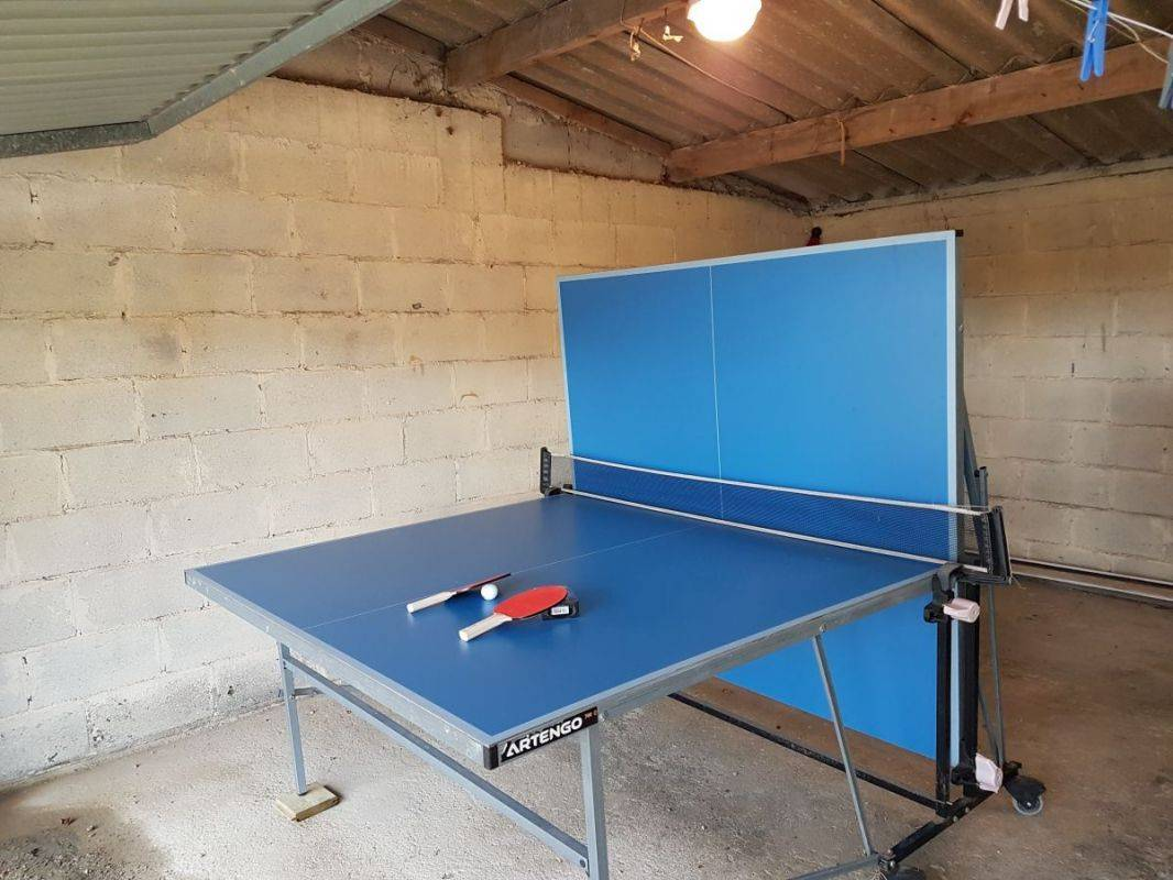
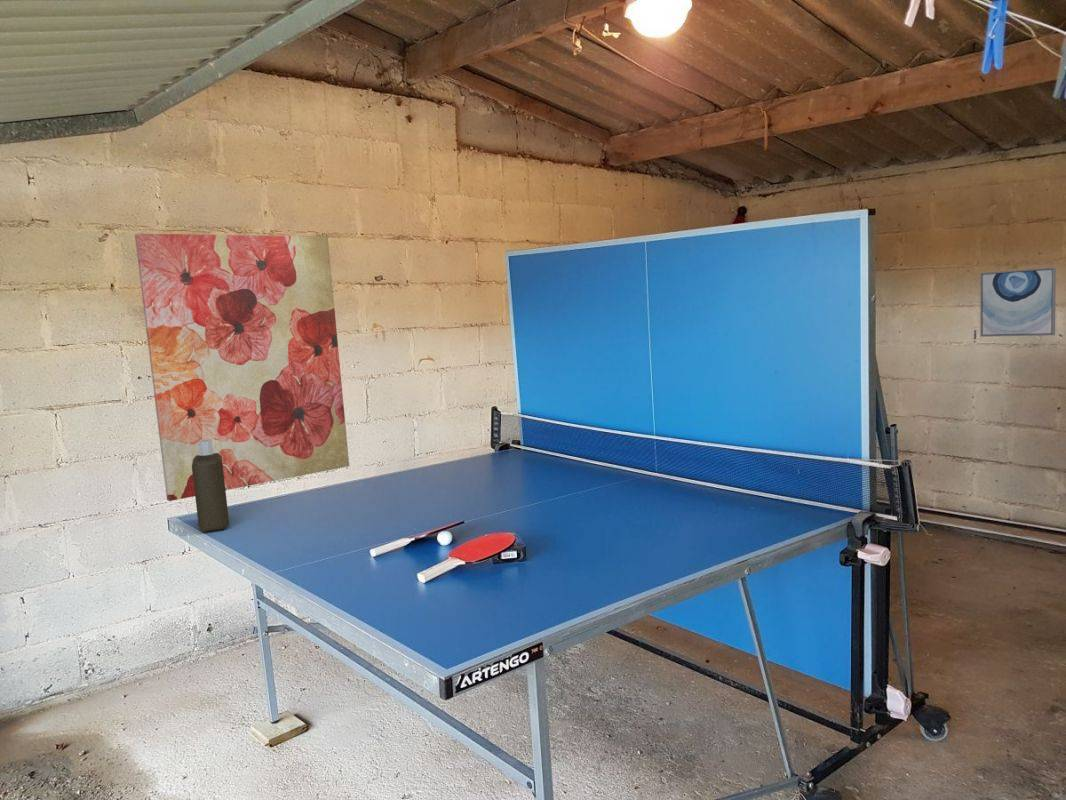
+ bottle (209, 483)
+ wall art (251, 360)
+ wall art (1016, 303)
